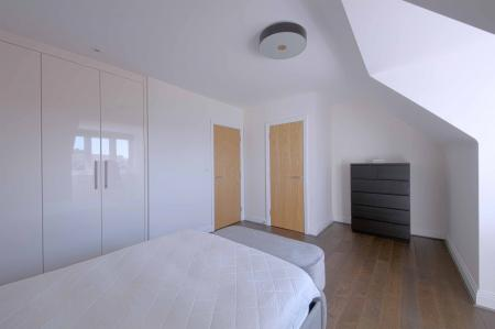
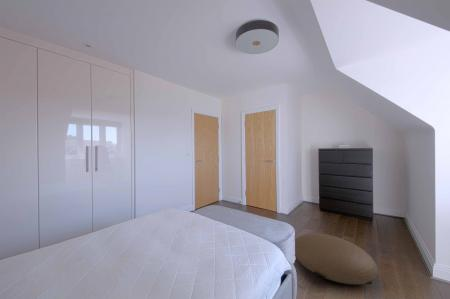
+ pouf (330, 255)
